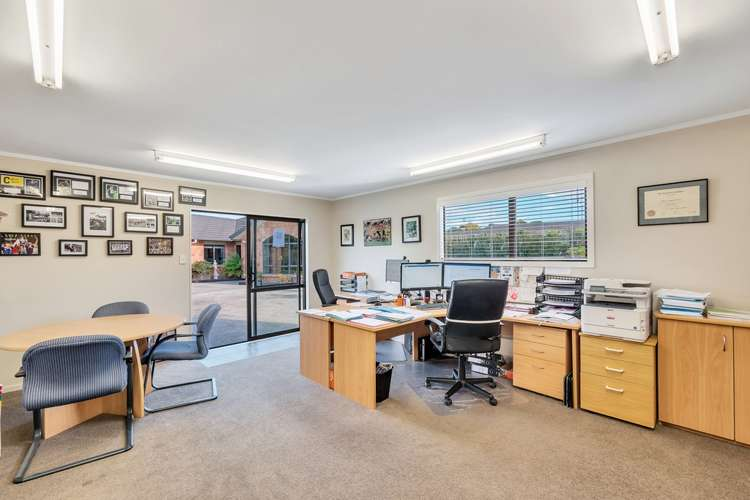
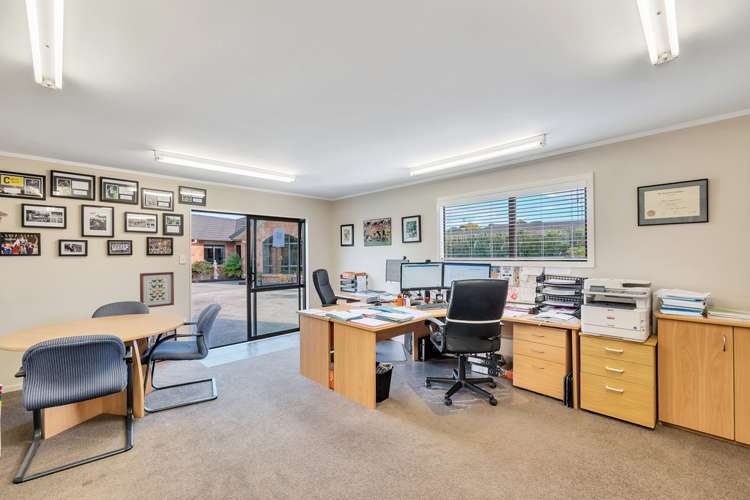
+ wall art (157, 289)
